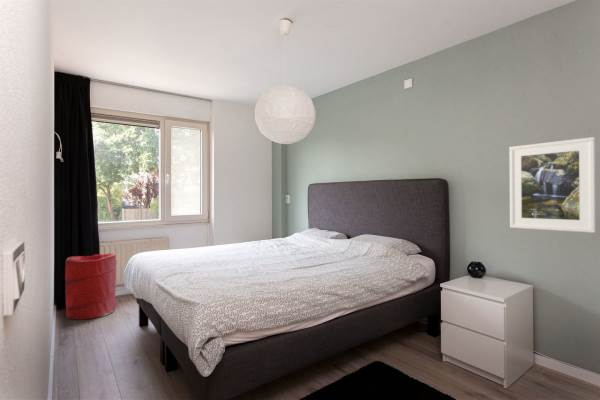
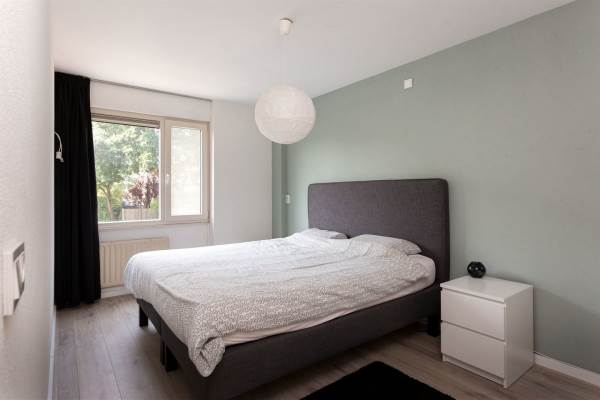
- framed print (548, 186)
- laundry hamper (91, 283)
